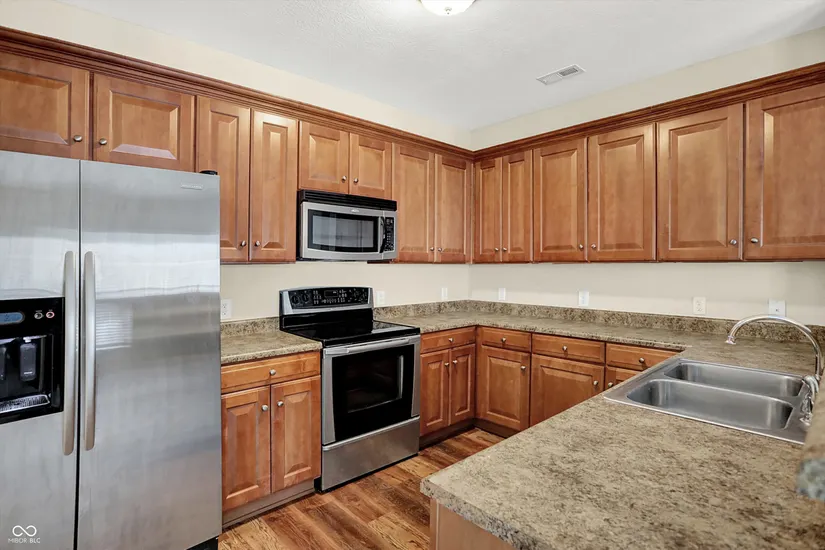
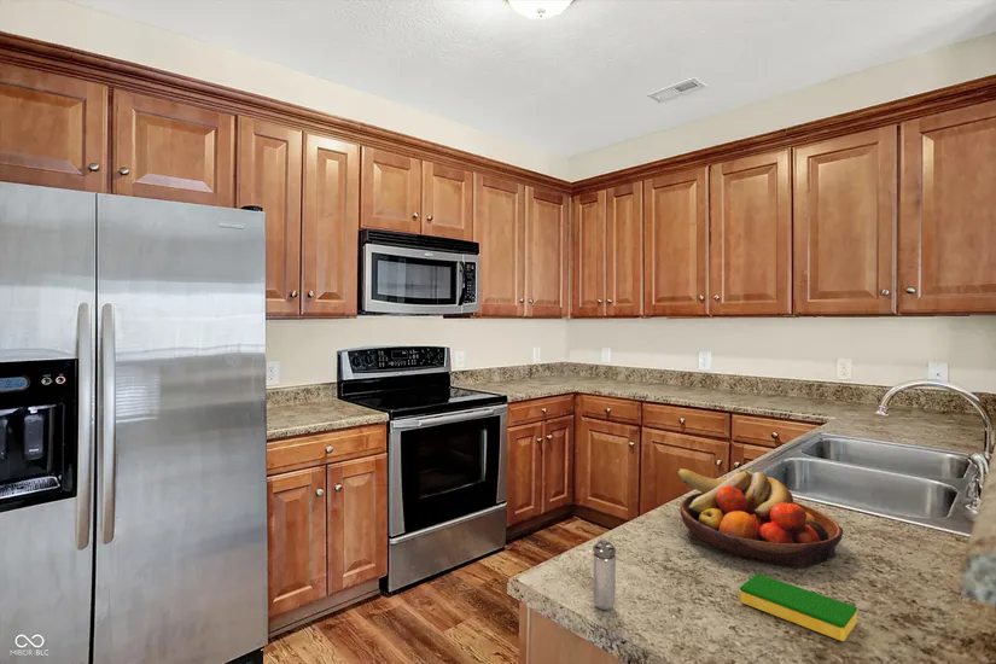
+ shaker (604, 573)
+ fruit bowl (753, 508)
+ dish sponge (796, 604)
